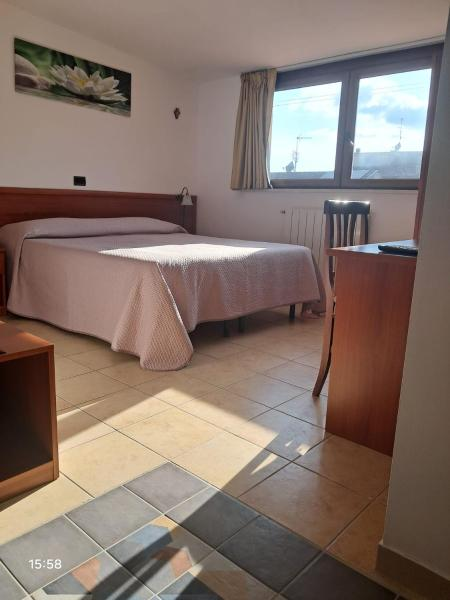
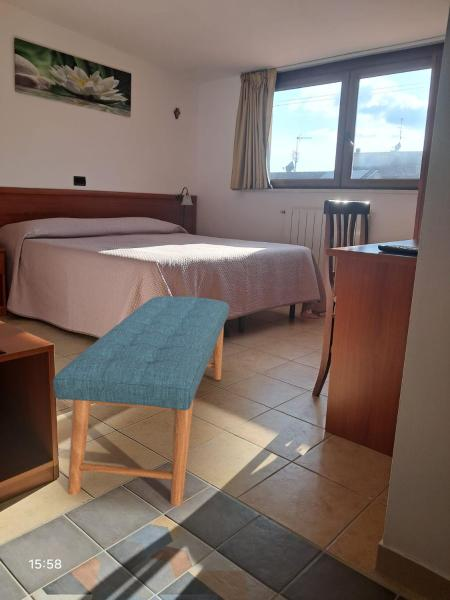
+ bench (164, 372)
